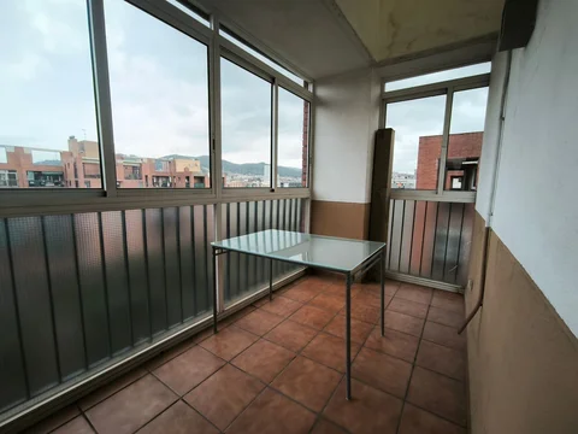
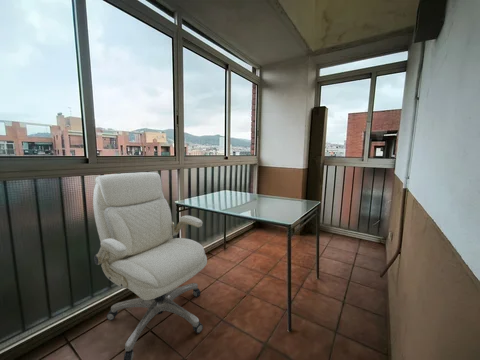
+ chair (155, 248)
